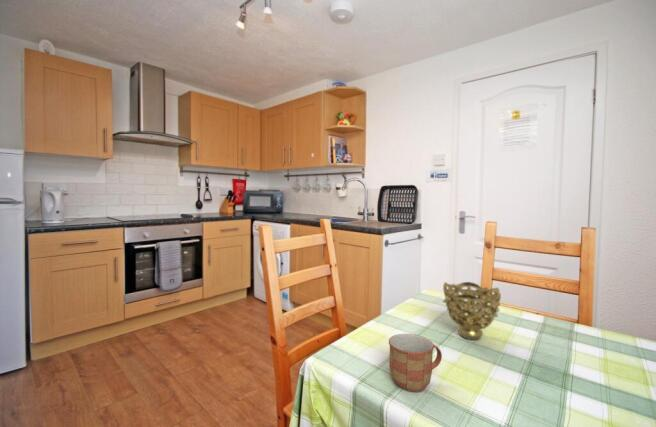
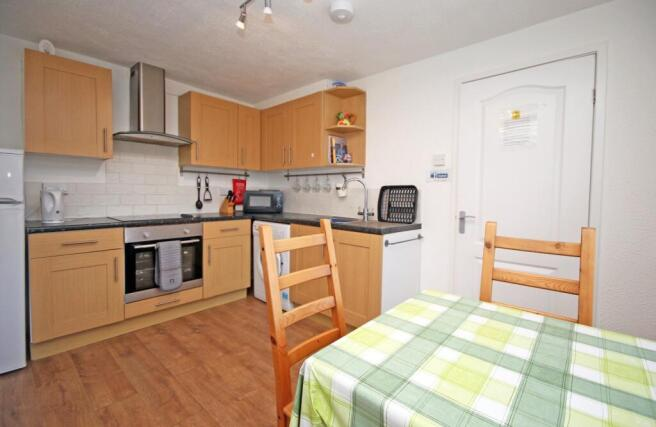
- decorative bowl (470, 311)
- mug (415, 361)
